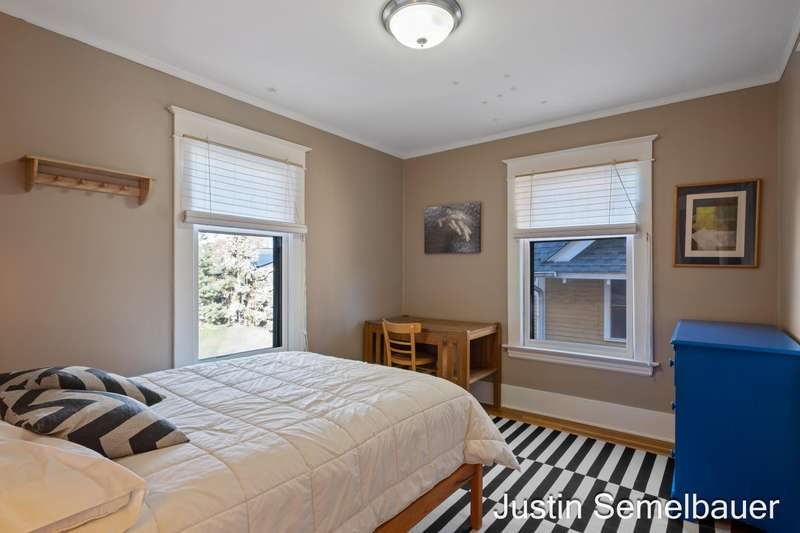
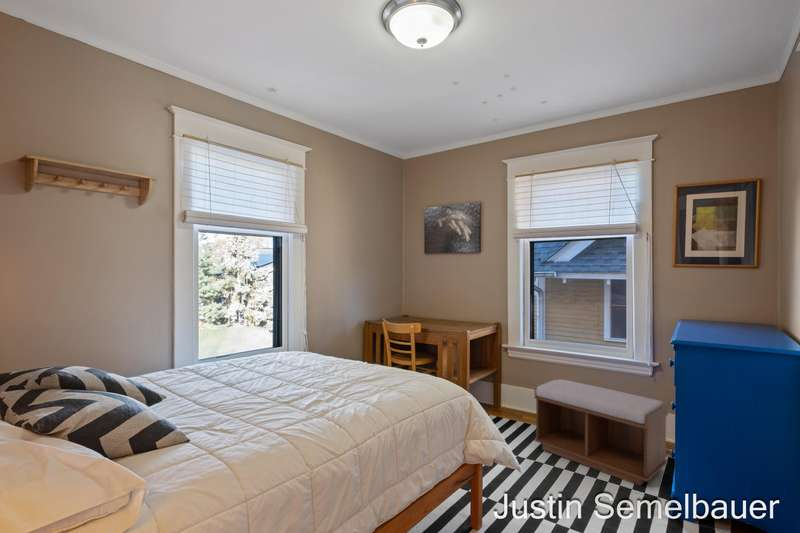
+ bench (596, 425)
